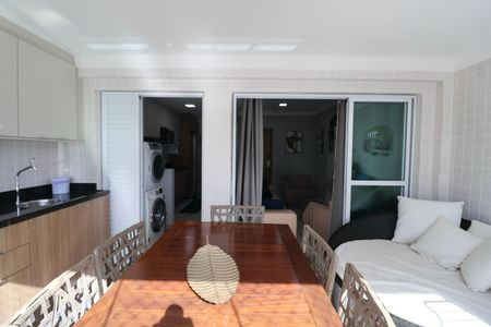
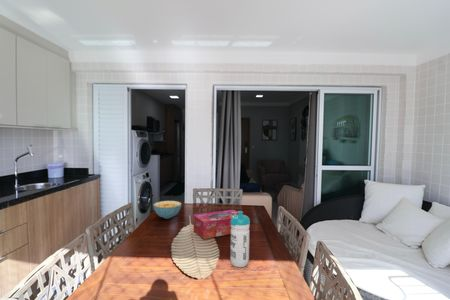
+ cereal bowl (167, 210)
+ water bottle (240, 237)
+ tissue box (219, 223)
